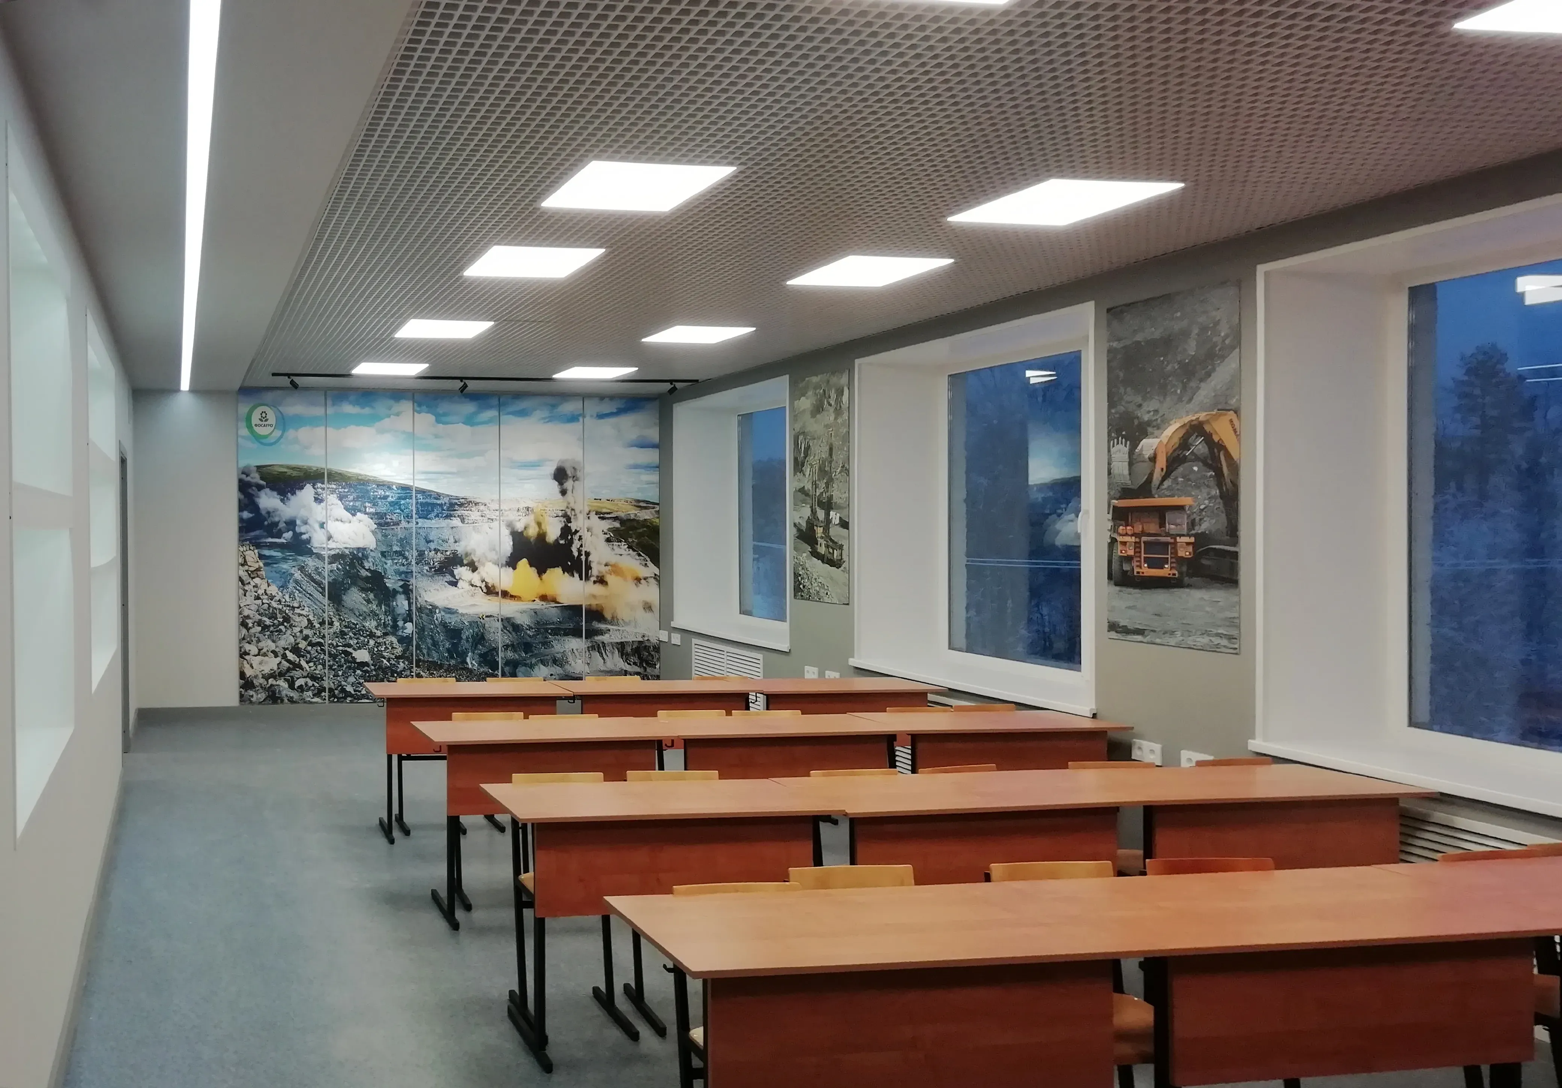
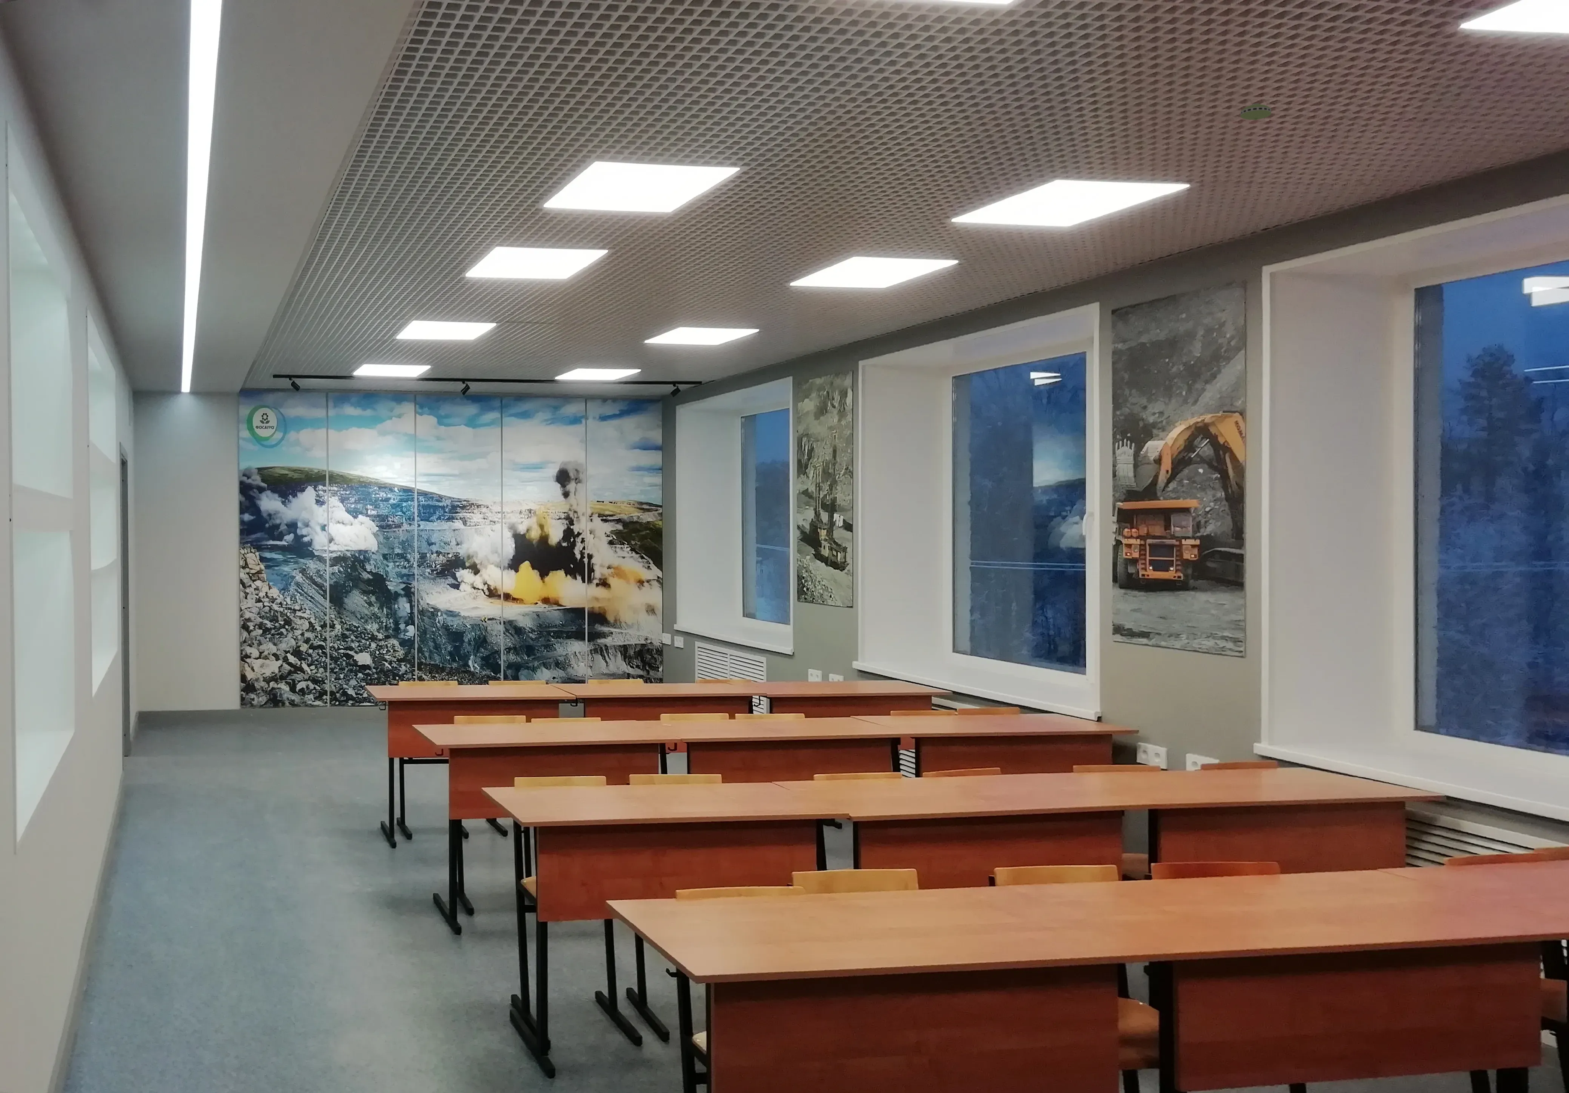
+ smoke detector (1255, 112)
